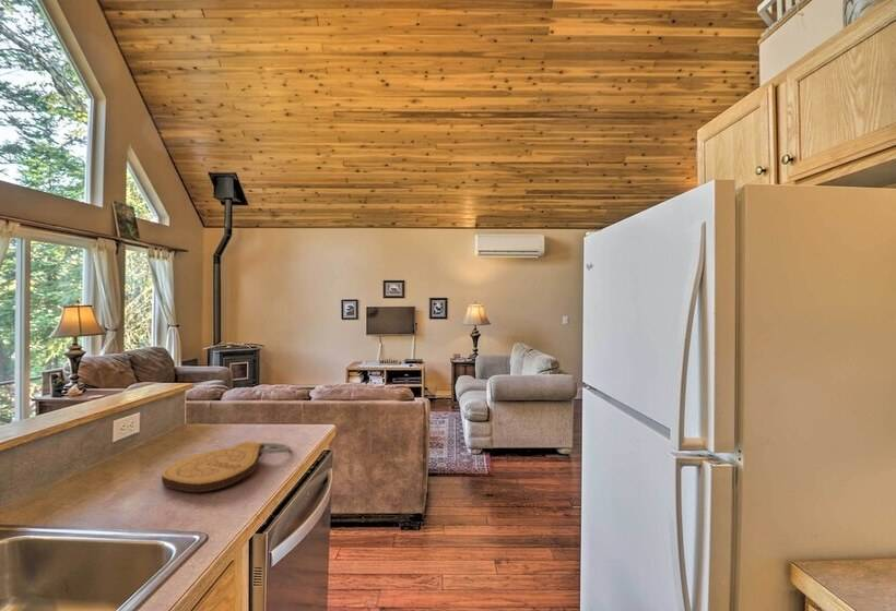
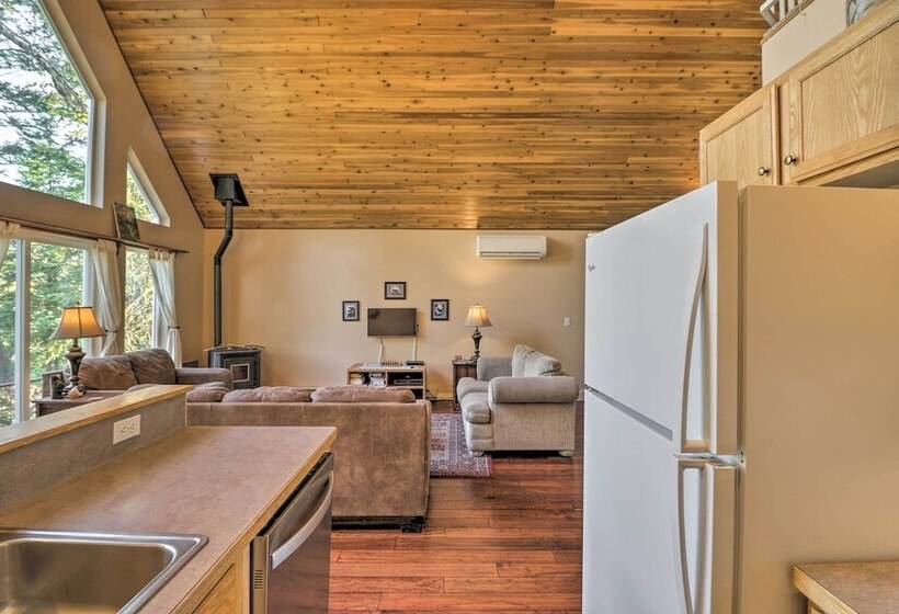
- key chain (236, 457)
